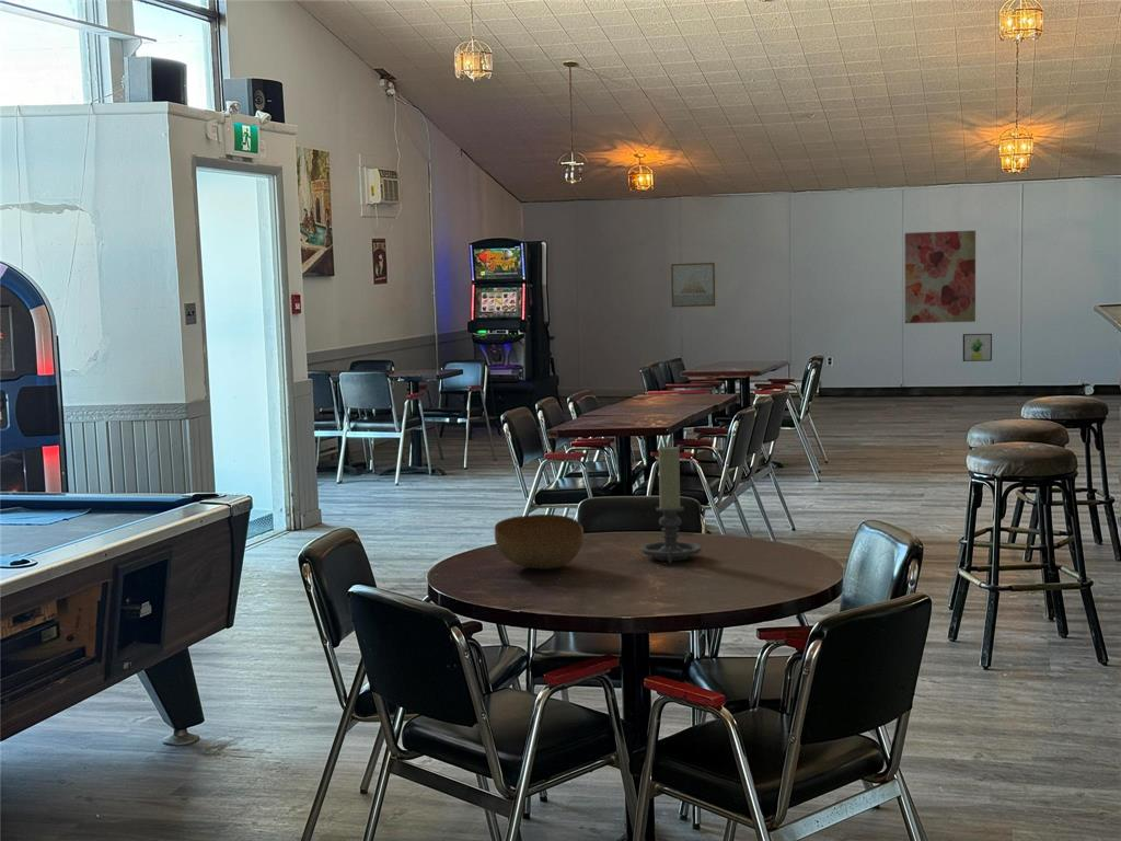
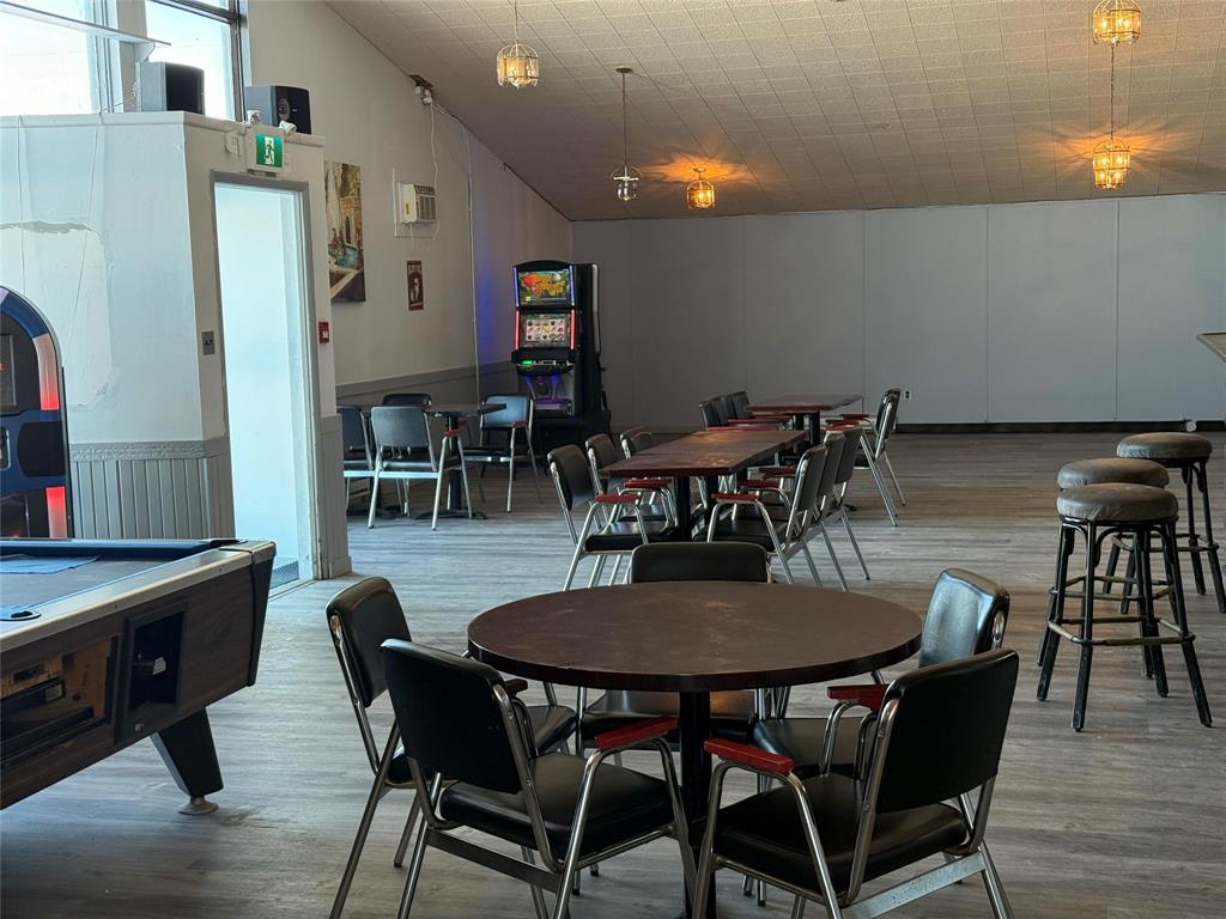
- bowl (539, 543)
- wall art (693, 285)
- wall art (976, 347)
- candle holder (669, 502)
- wall art (939, 277)
